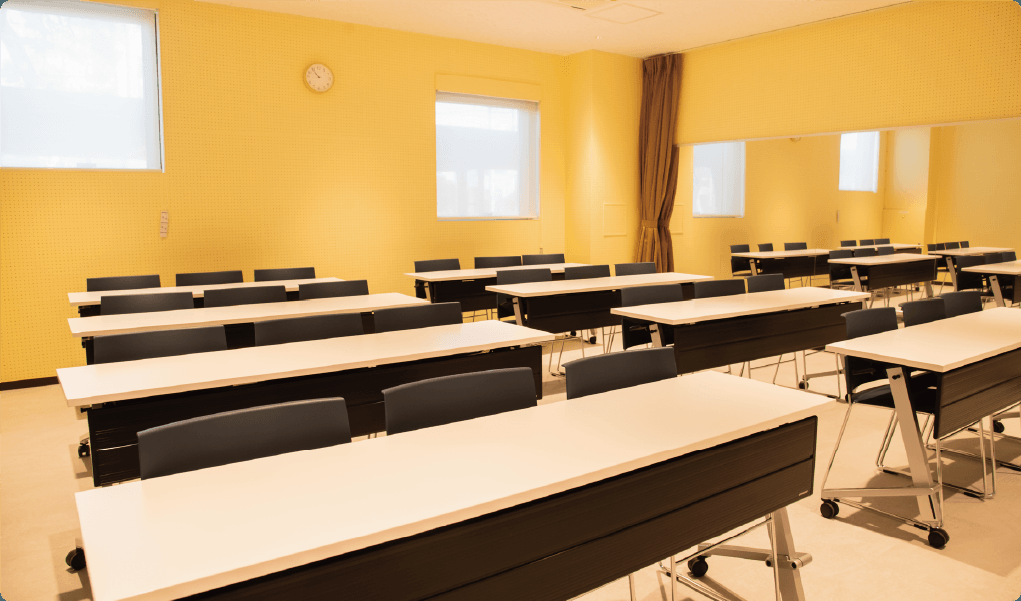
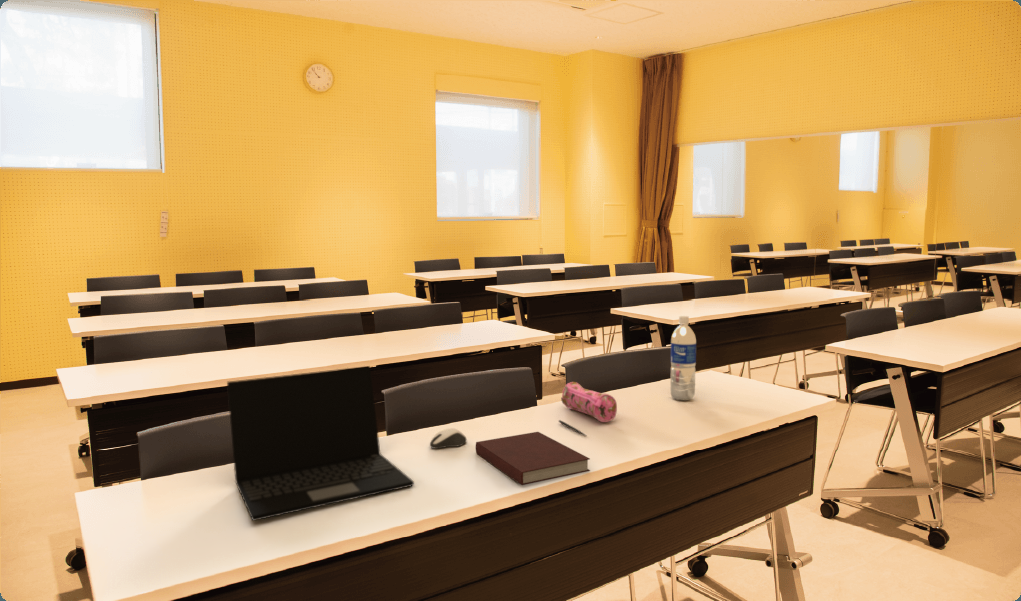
+ pen (572, 428)
+ notebook (530, 455)
+ laptop (318, 432)
+ computer mouse (448, 437)
+ pencil case (588, 401)
+ water bottle (683, 357)
